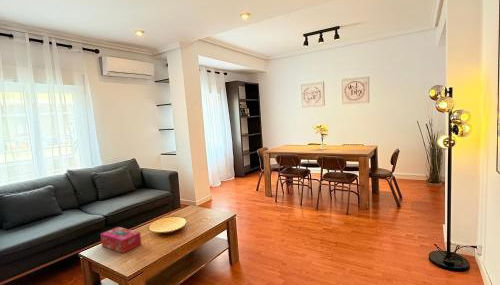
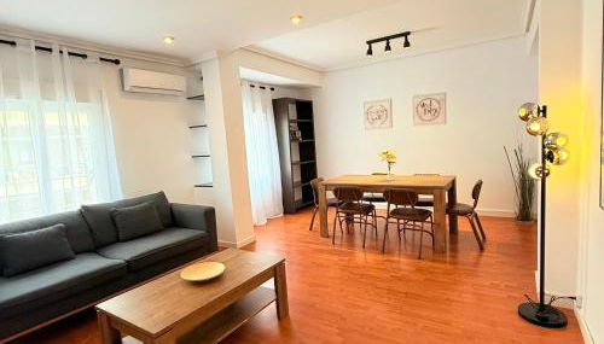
- tissue box (120, 239)
